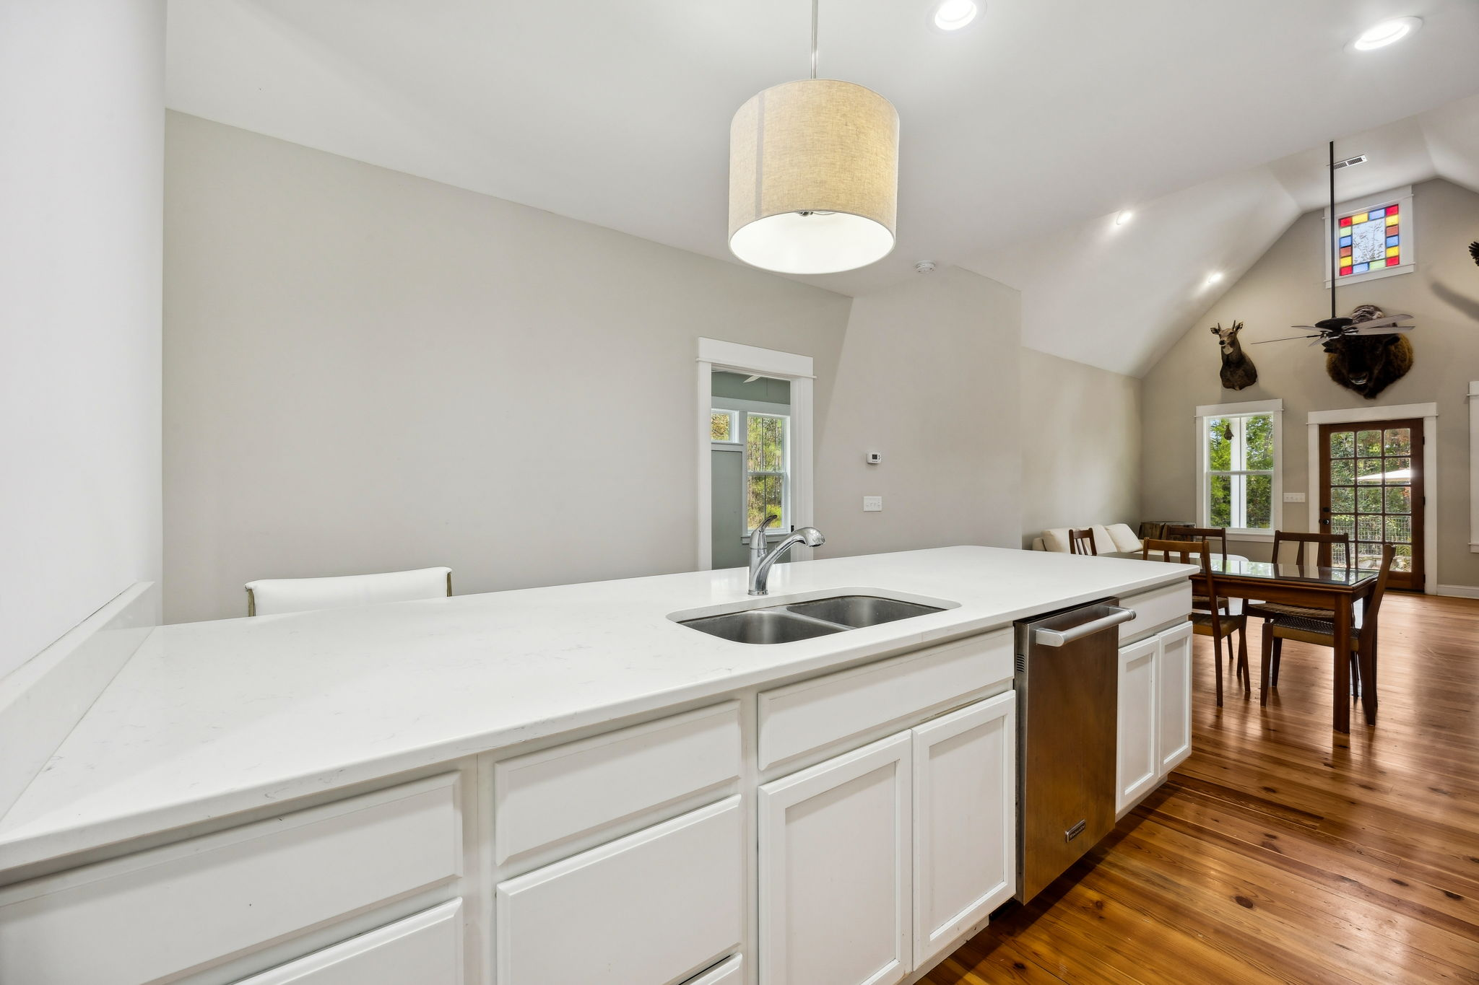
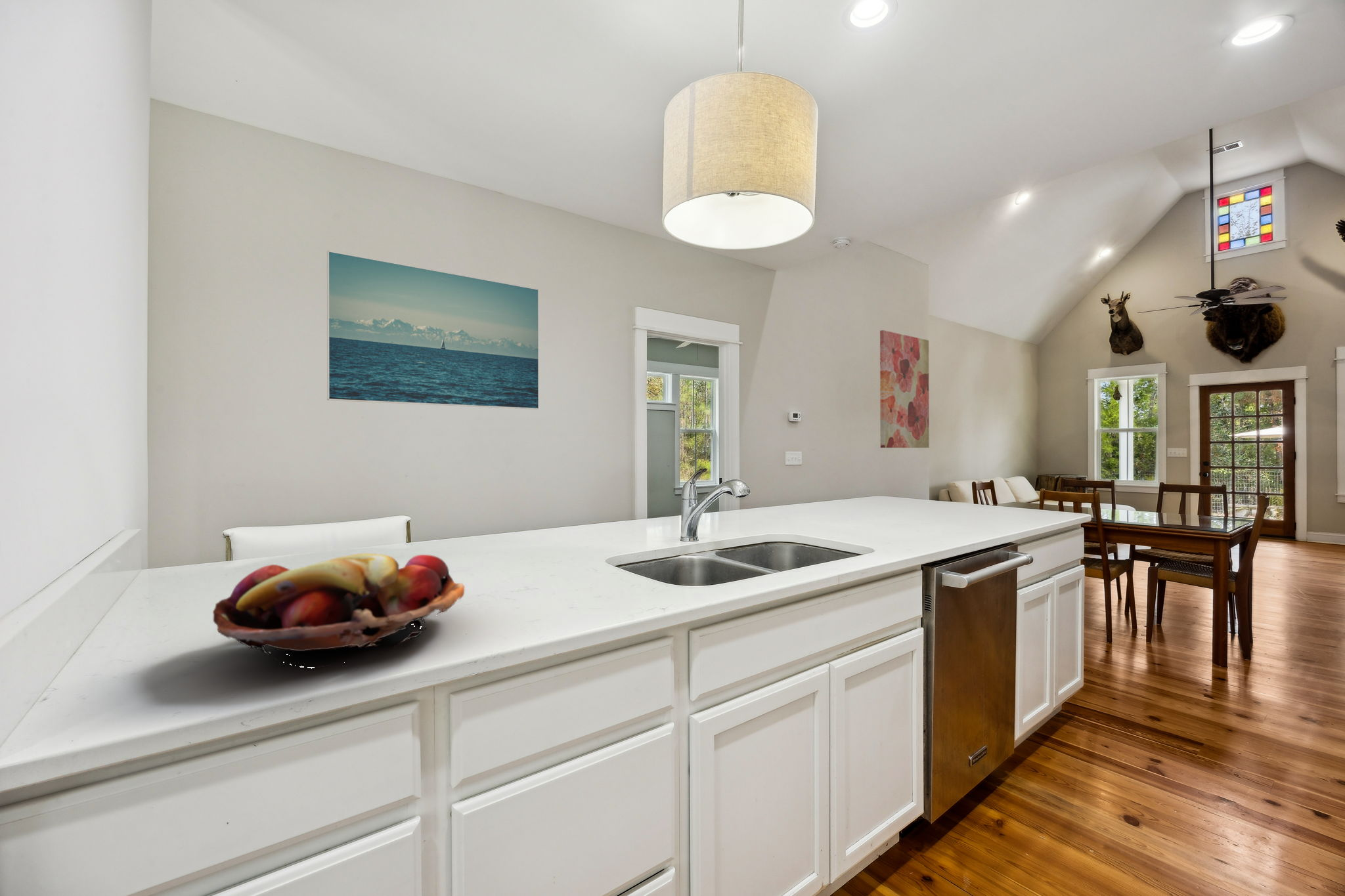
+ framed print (444, 339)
+ wall art (905, 391)
+ fruit basket (353, 596)
